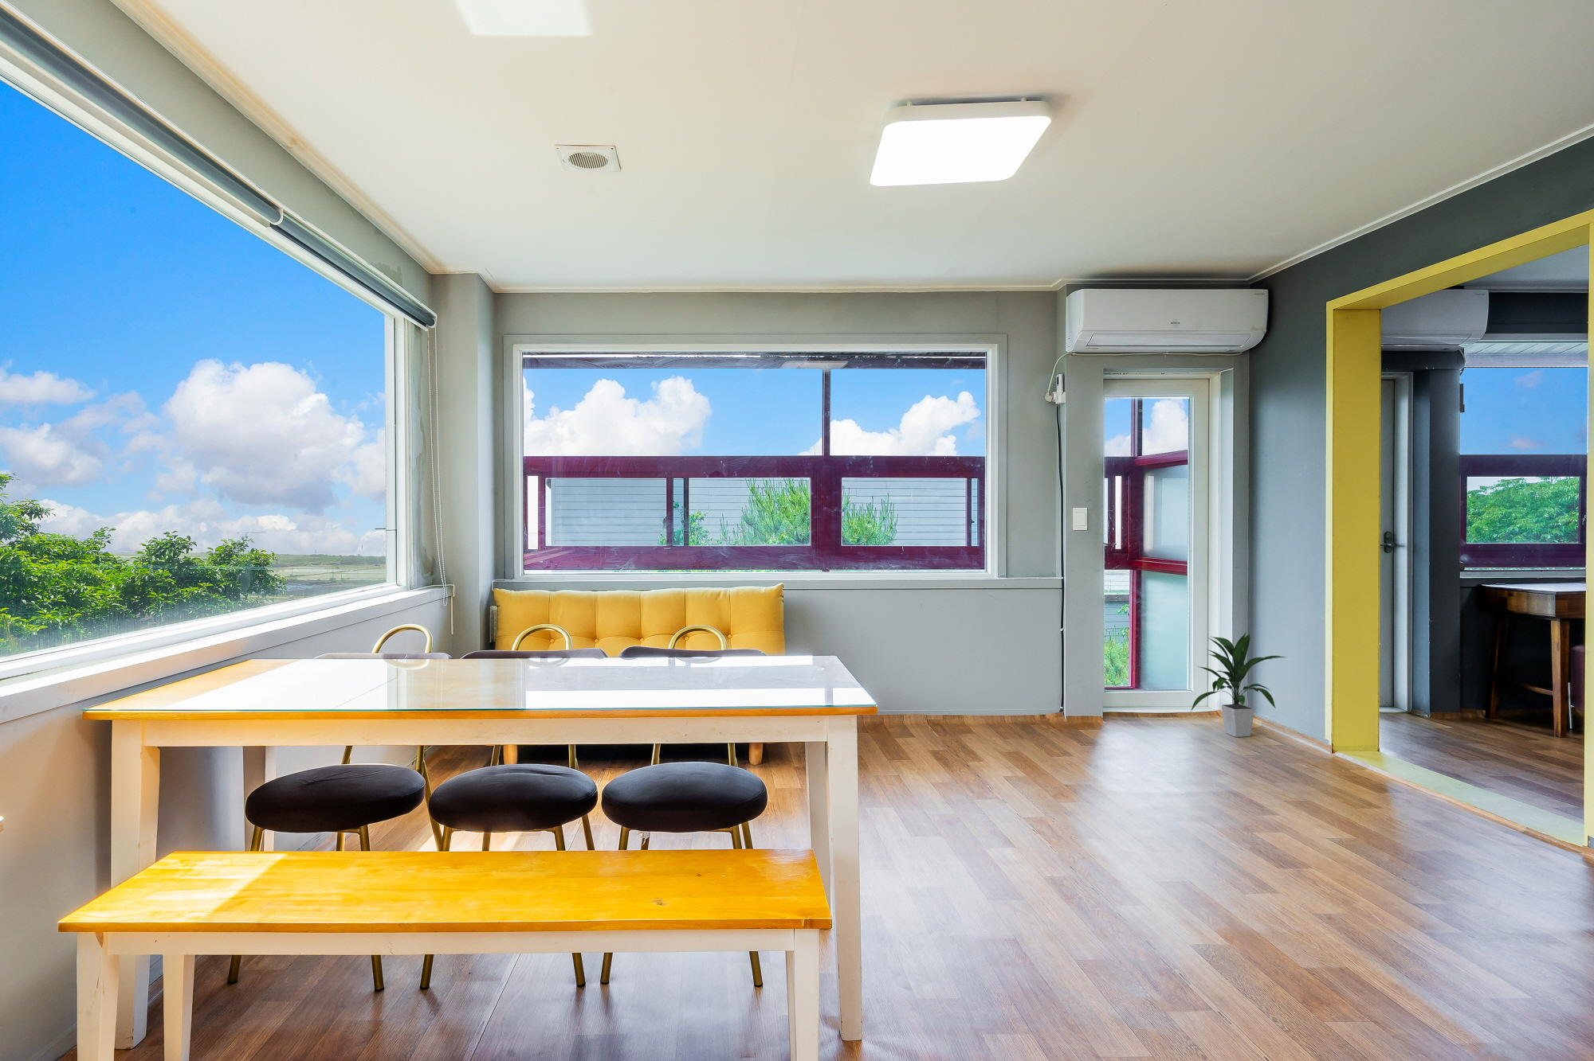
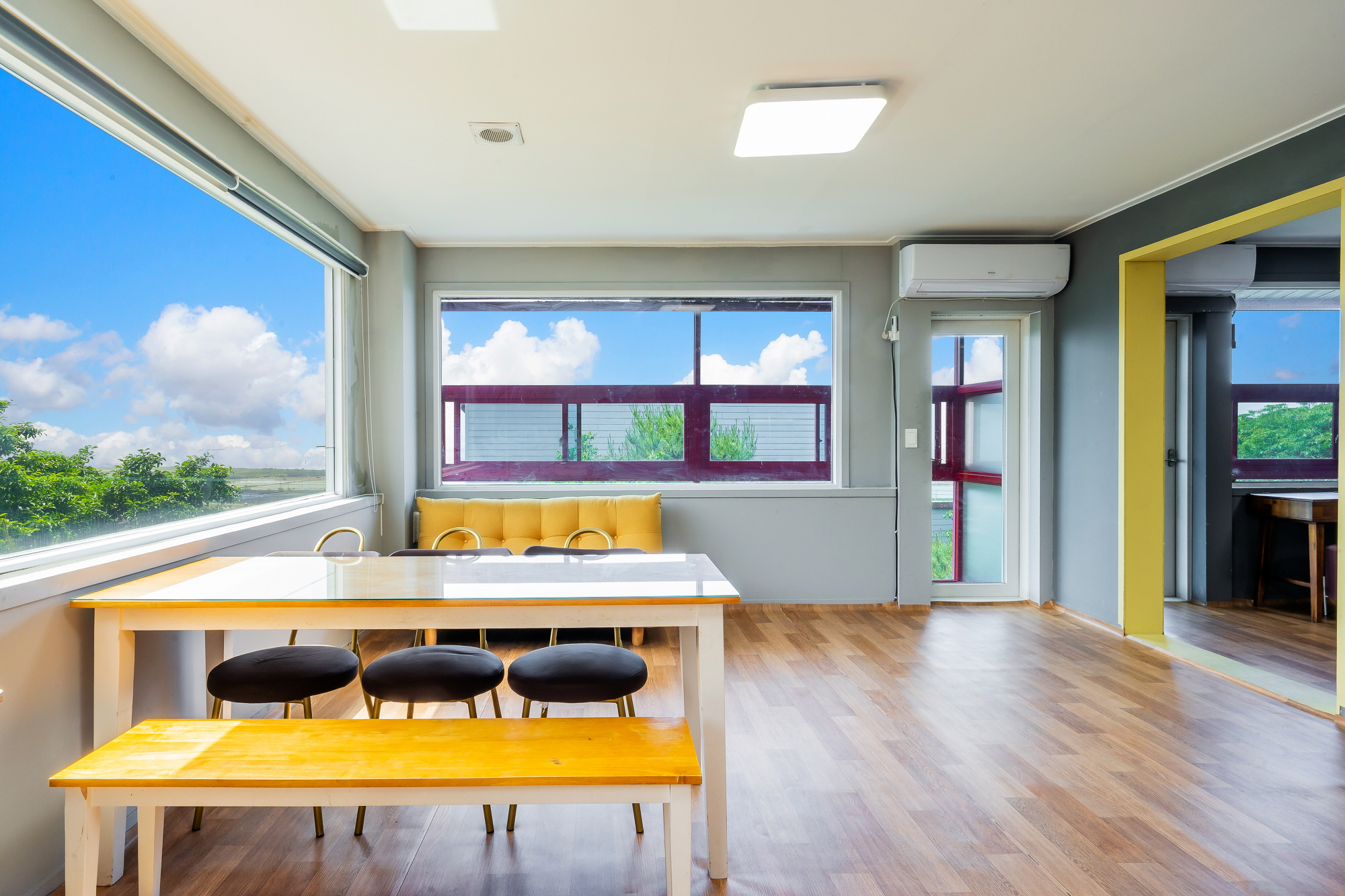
- indoor plant (1233, 681)
